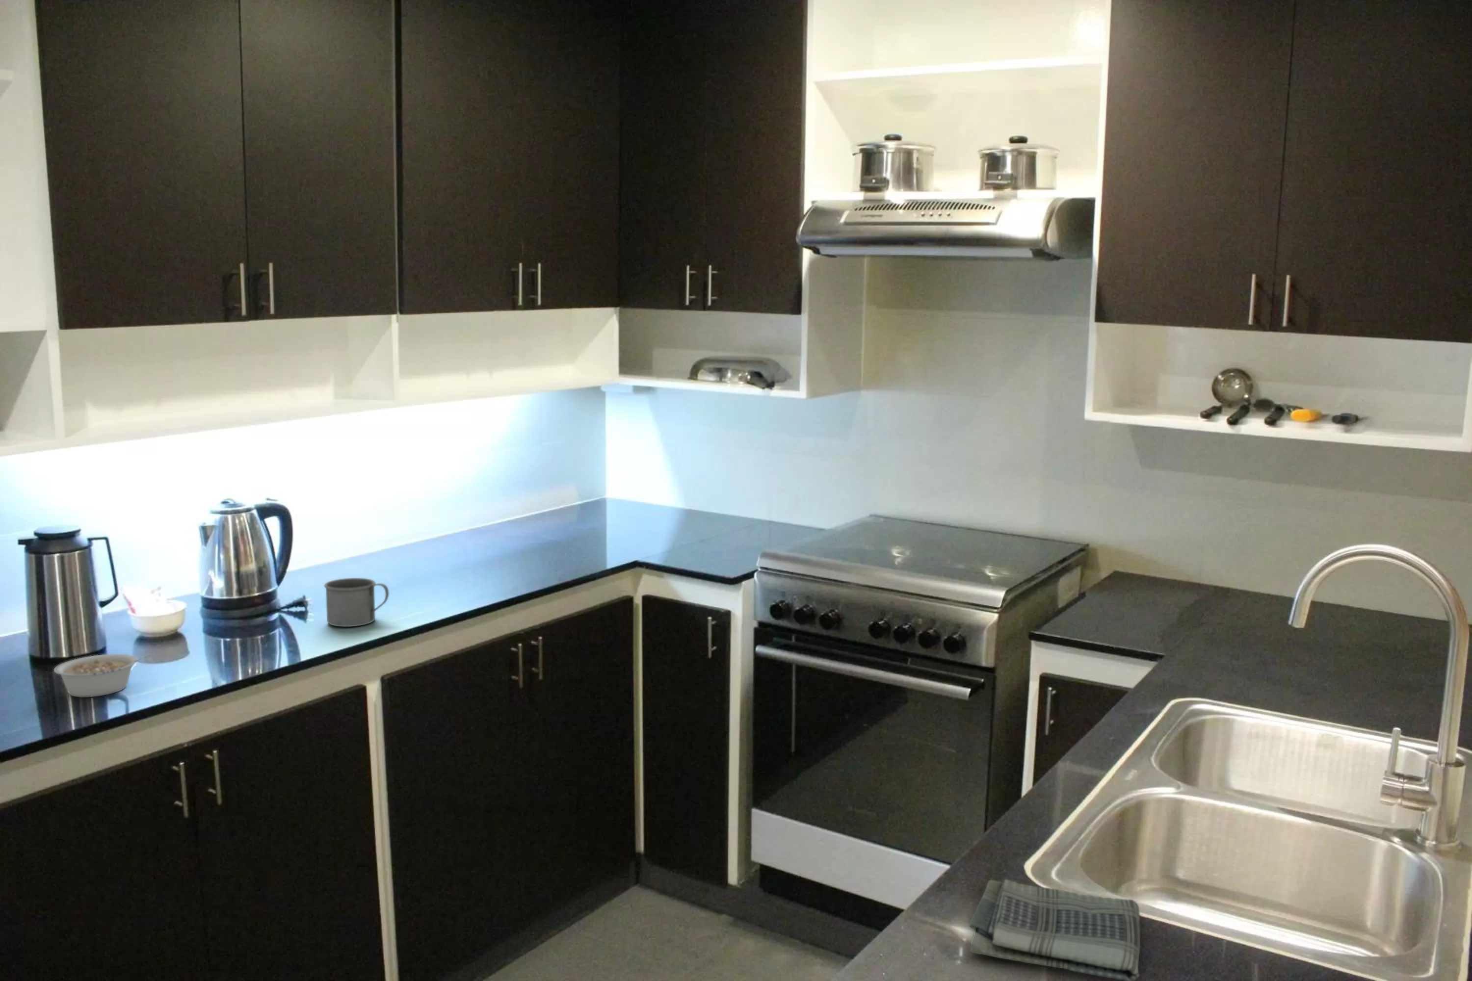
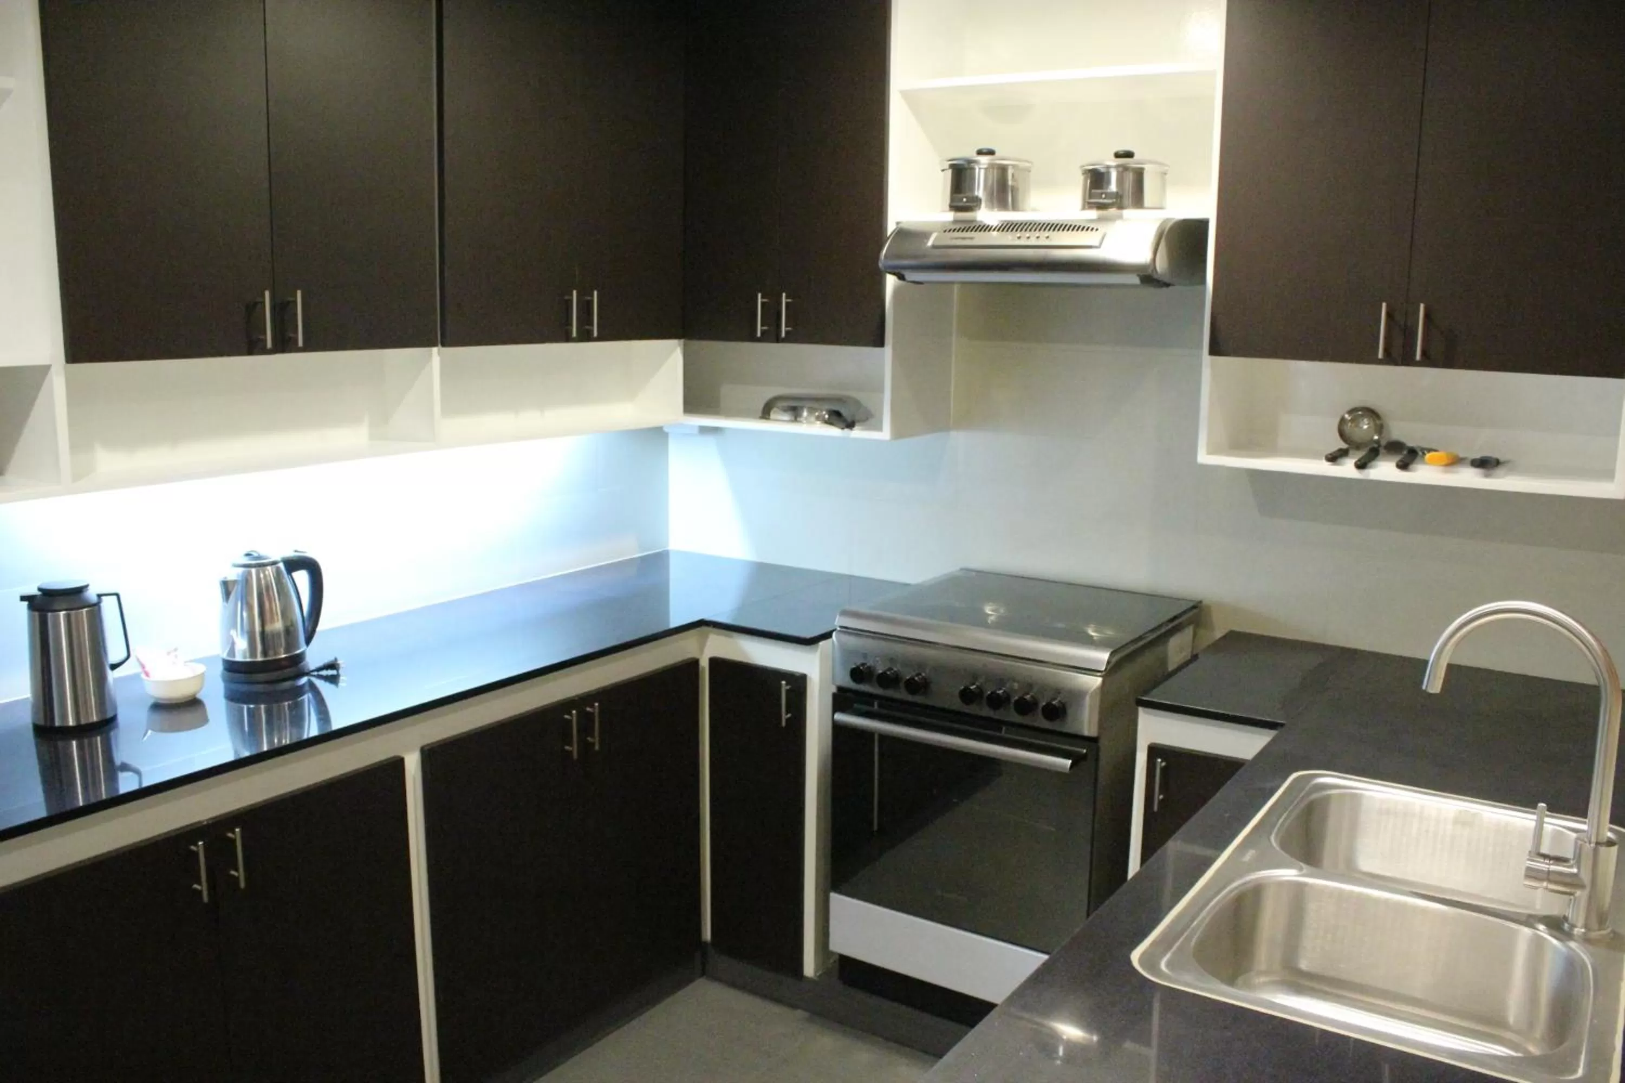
- mug (355, 601)
- legume (100, 673)
- dish towel (1056, 922)
